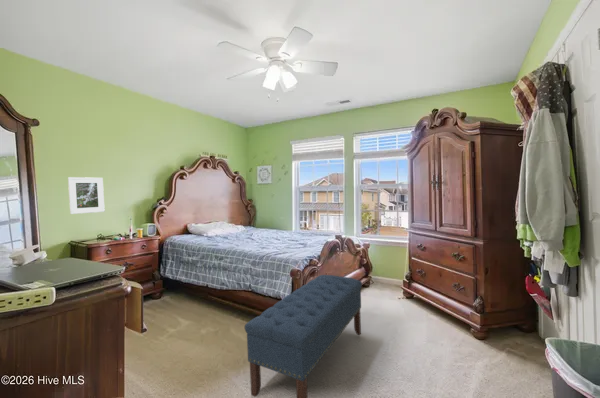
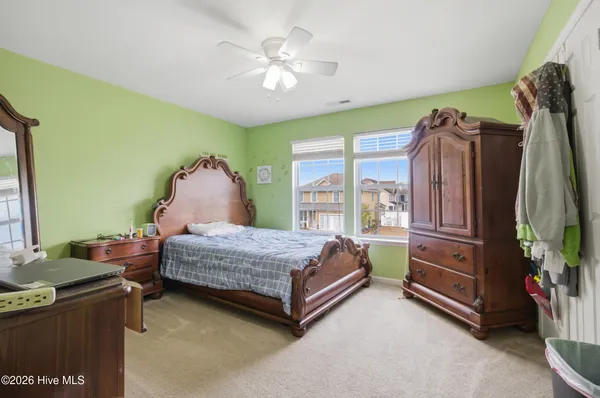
- bench (314, 327)
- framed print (87, 195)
